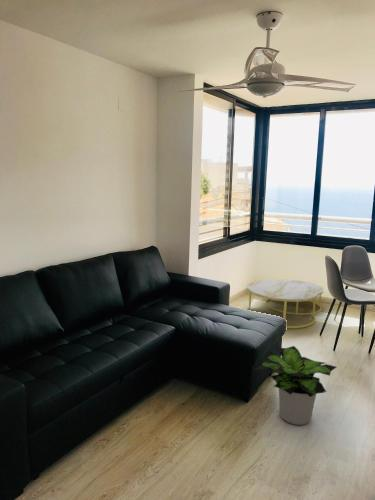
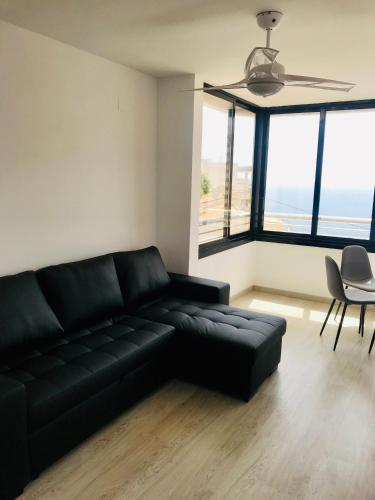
- coffee table (287, 298)
- potted plant (294, 386)
